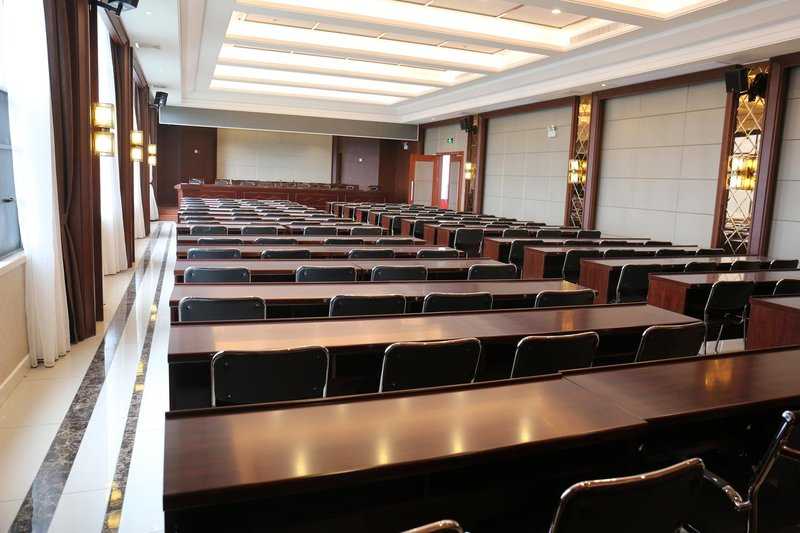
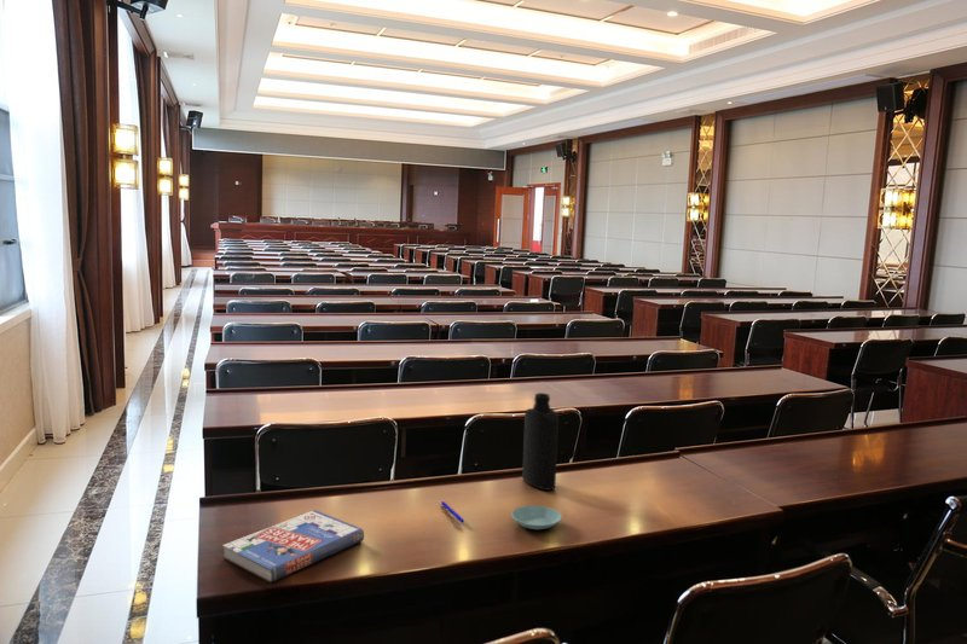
+ saucer (535, 518)
+ book (295, 543)
+ bottle (540, 439)
+ pen (451, 510)
